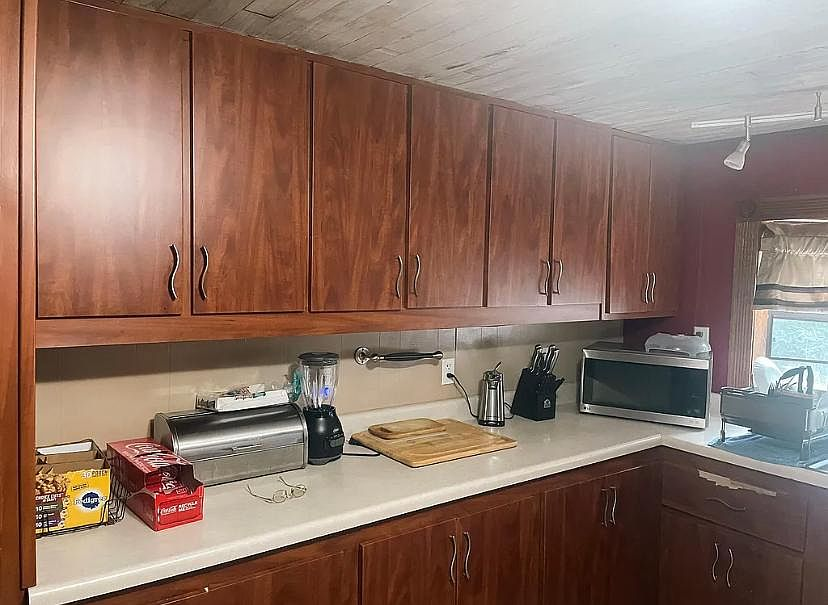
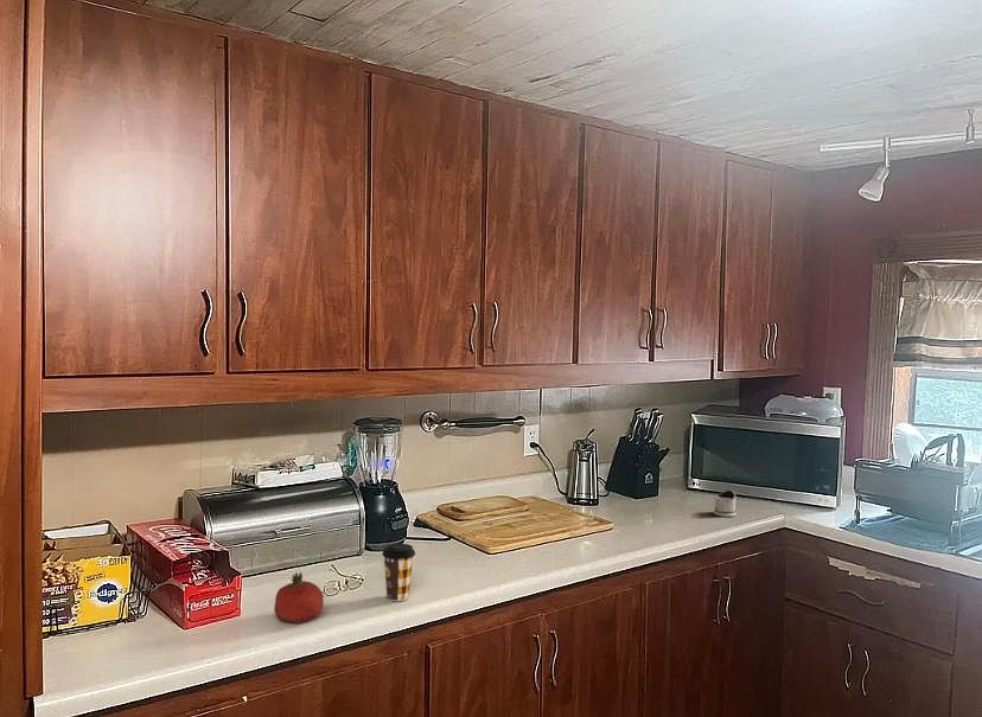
+ tea glass holder (722, 502)
+ coffee cup (397, 571)
+ fruit (298, 594)
